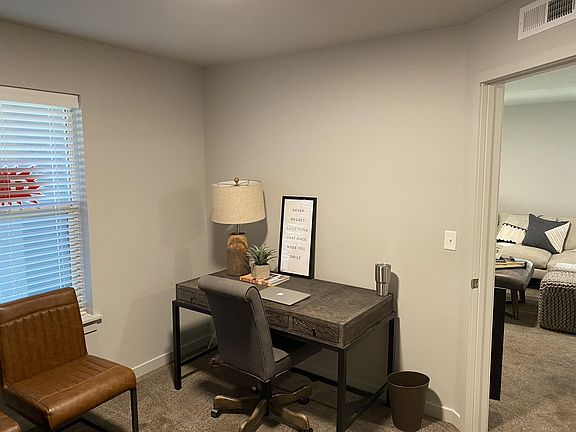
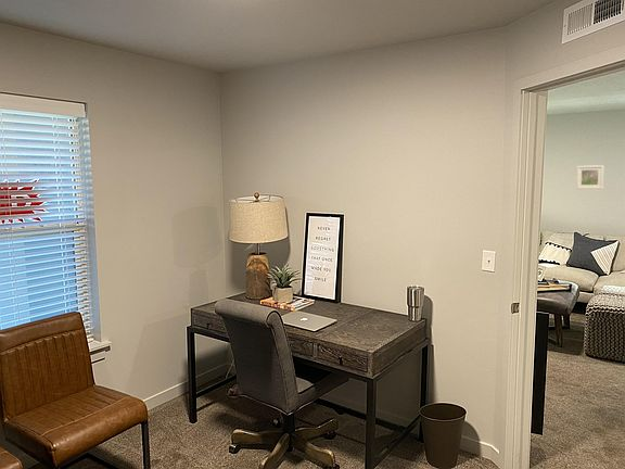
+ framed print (589, 177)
